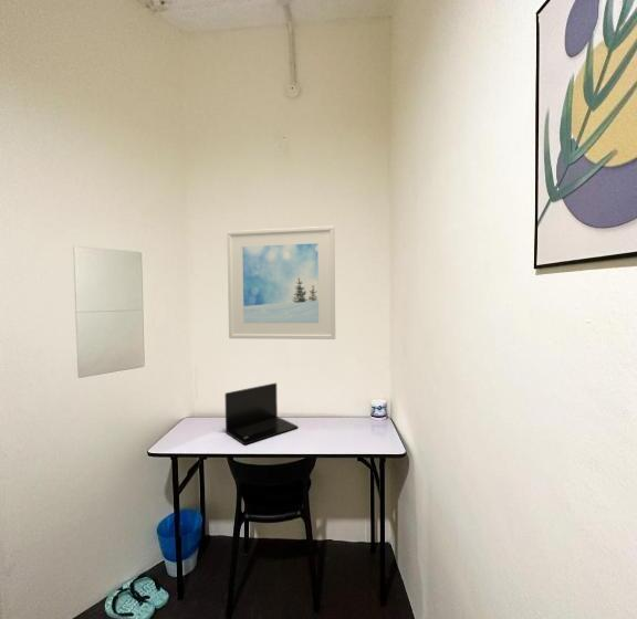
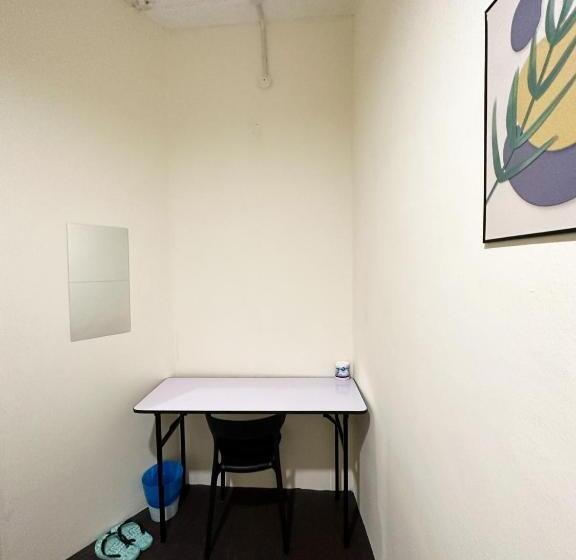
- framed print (280, 283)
- laptop (262, 410)
